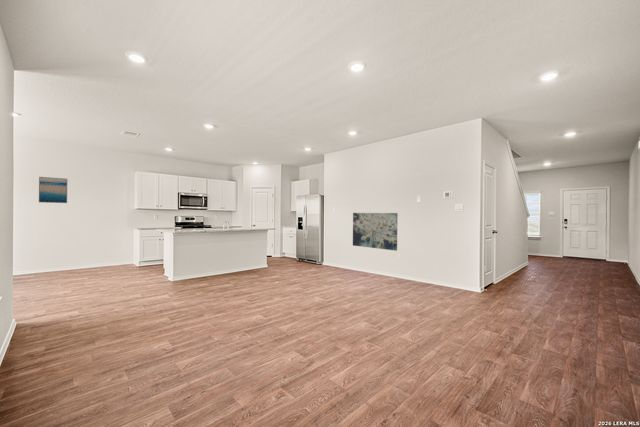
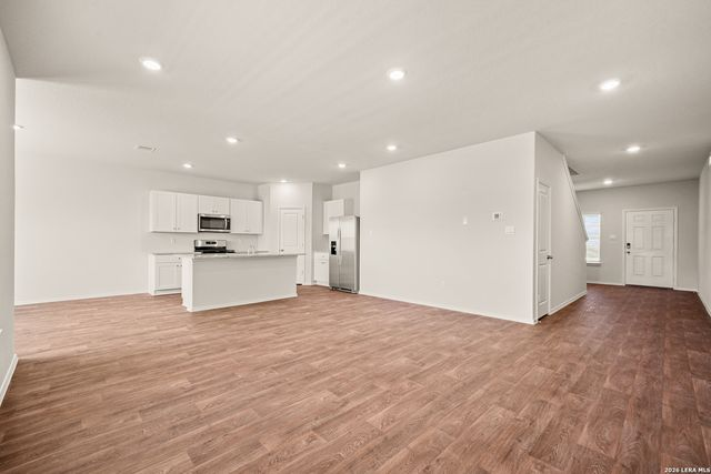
- wall art (53, 190)
- wall art (373, 230)
